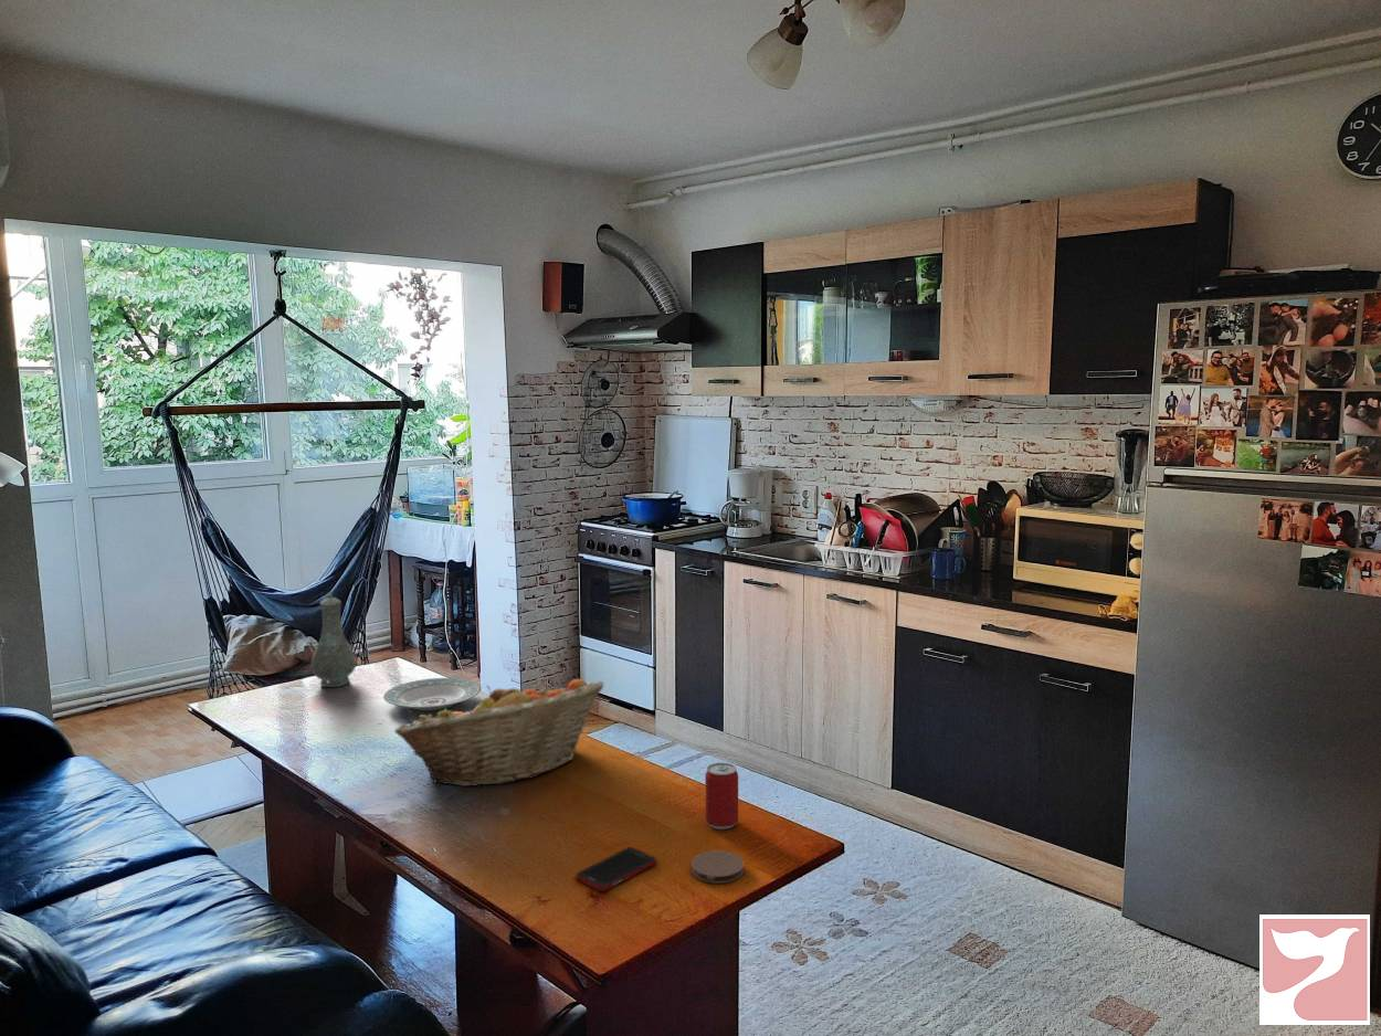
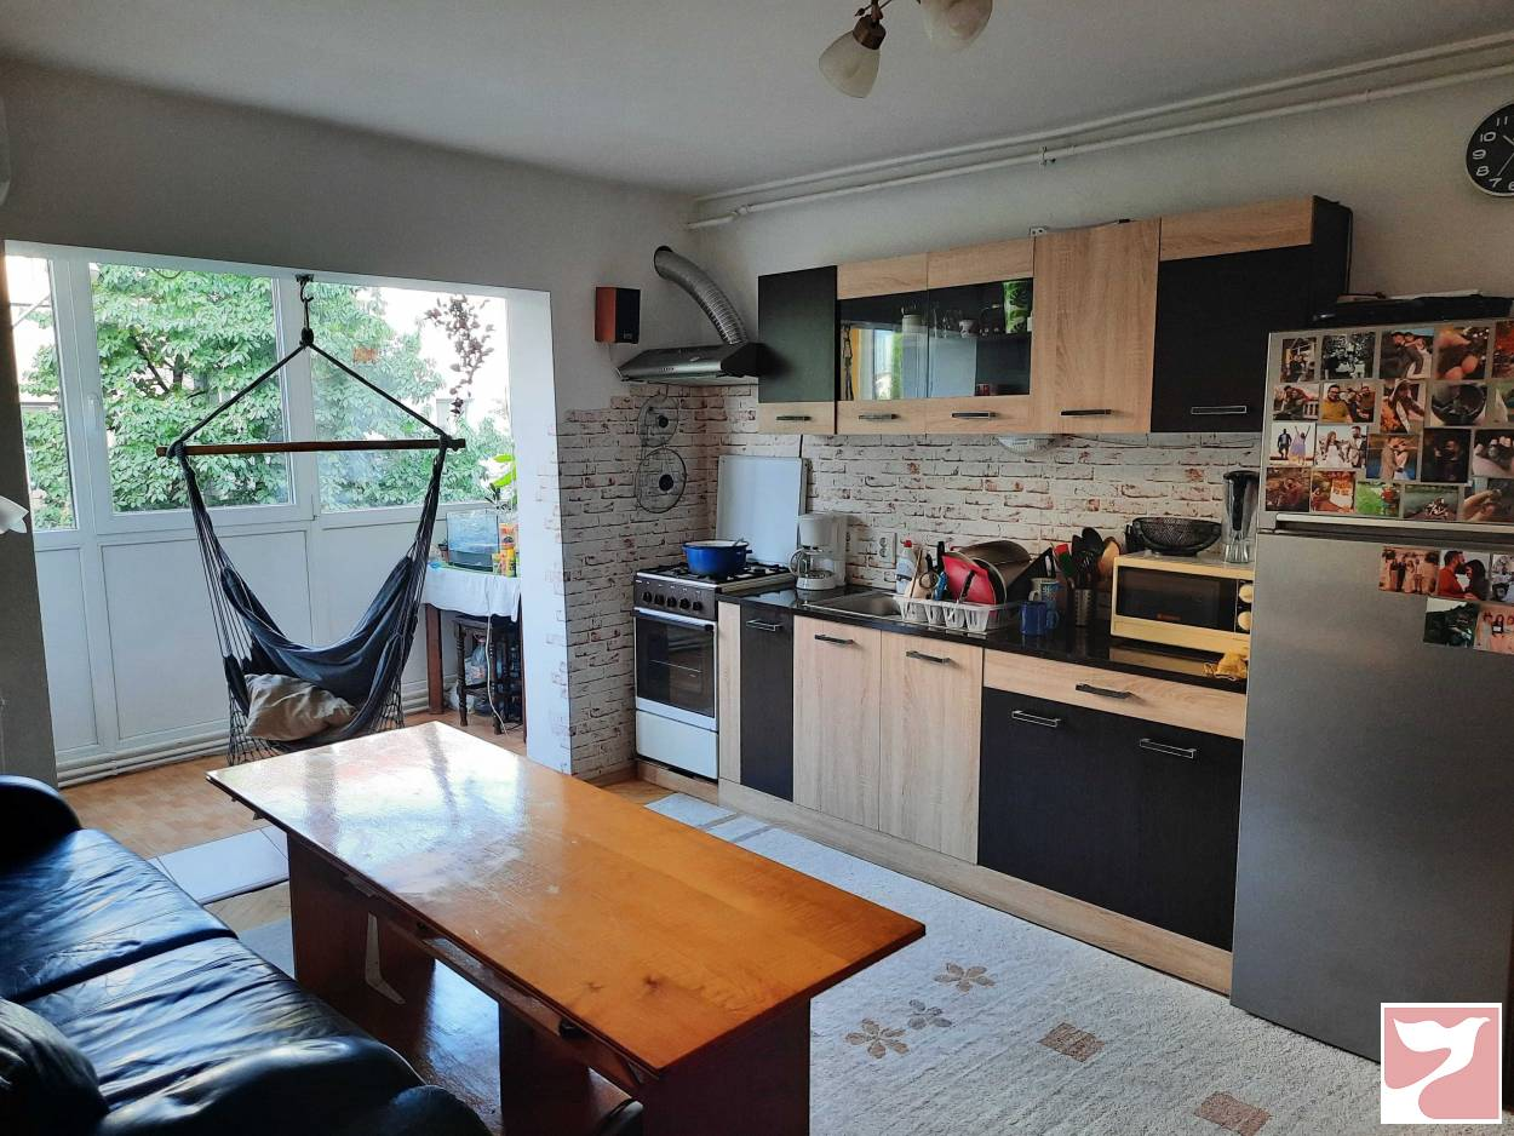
- beer can (721, 795)
- coaster (717, 866)
- vase (331, 638)
- plate (433, 697)
- fruit basket (504, 722)
- cell phone (616, 868)
